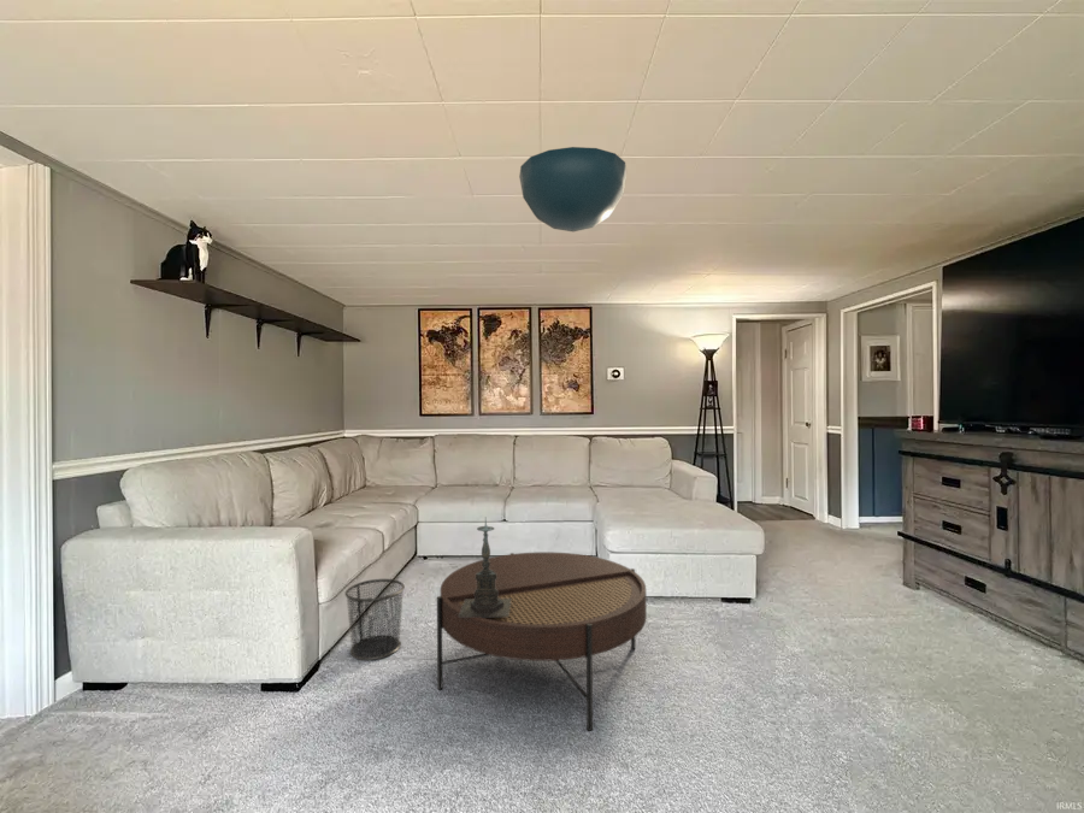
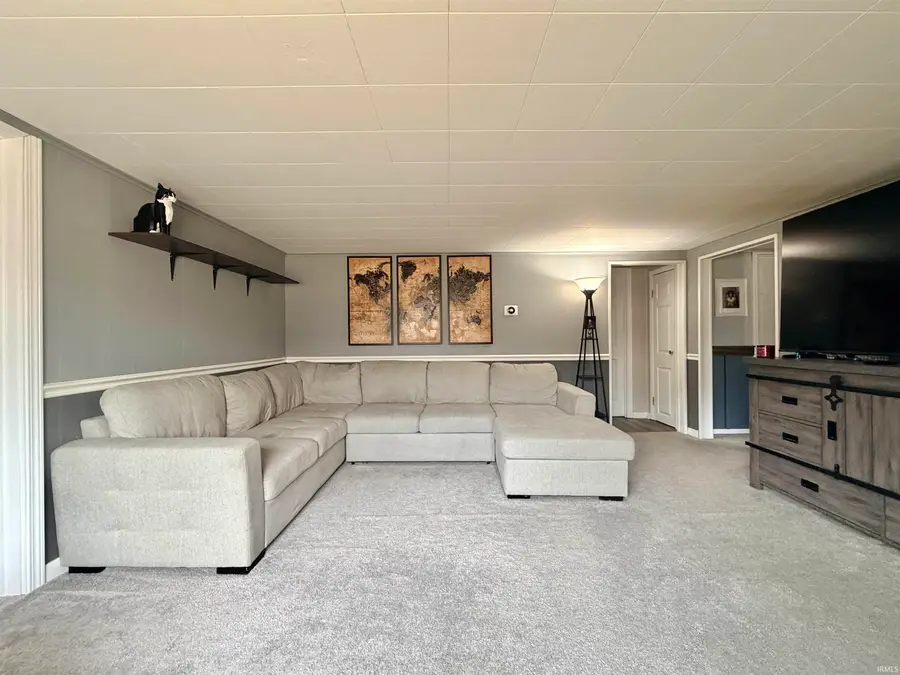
- candle holder (485, 560)
- waste bin (375, 618)
- coffee table (543, 624)
- ceiling light (572, 201)
